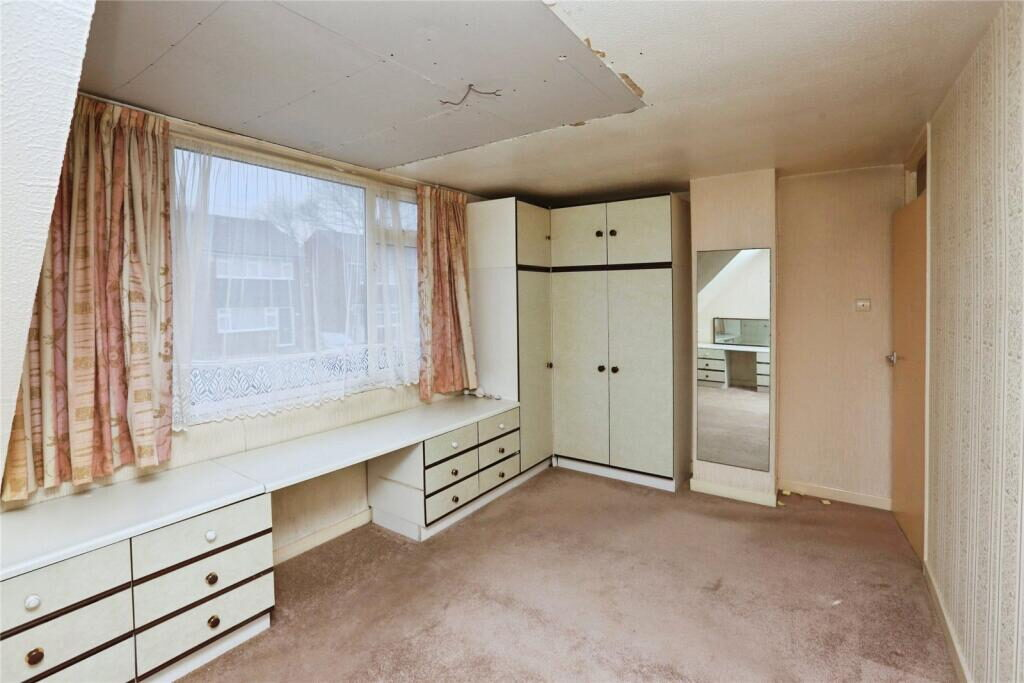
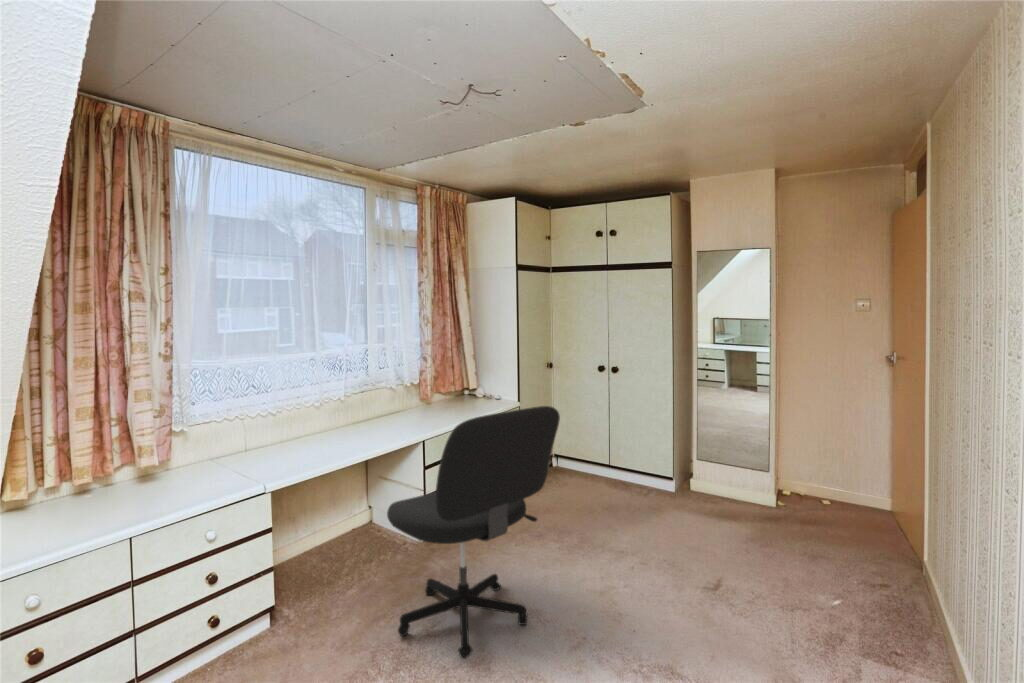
+ office chair (470, 511)
